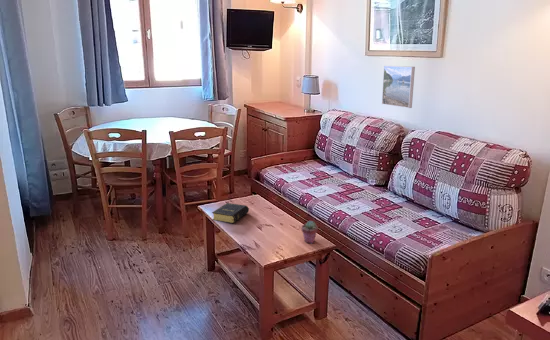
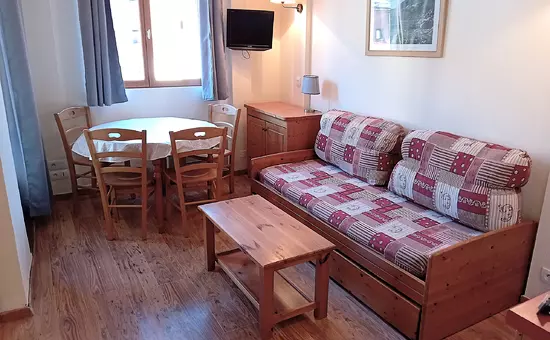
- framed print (397, 86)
- book (231, 212)
- potted succulent (309, 230)
